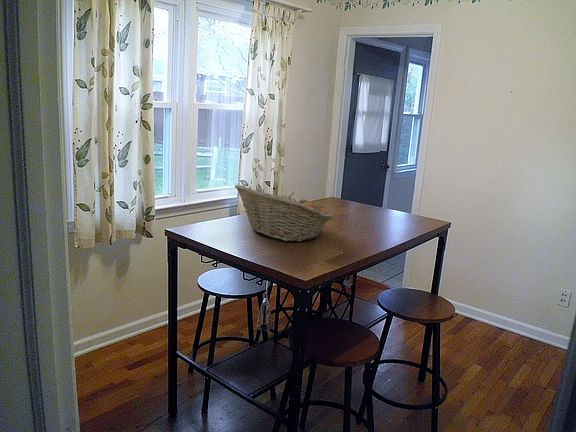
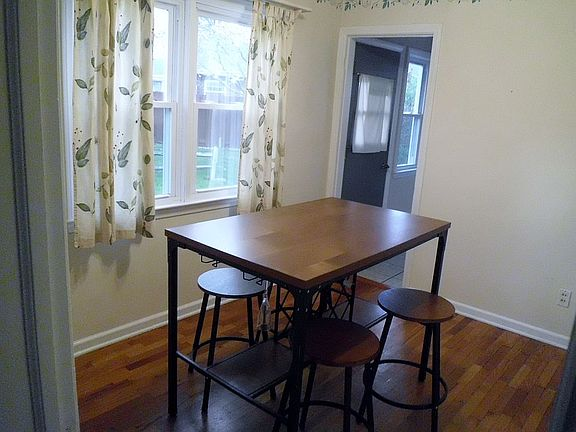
- fruit basket (282, 209)
